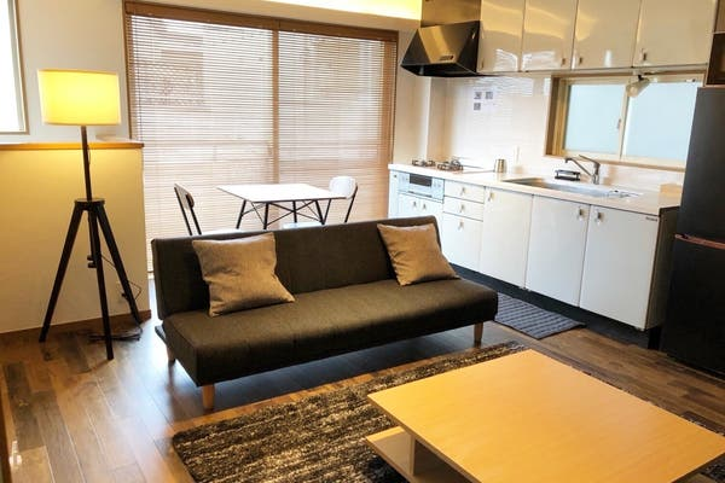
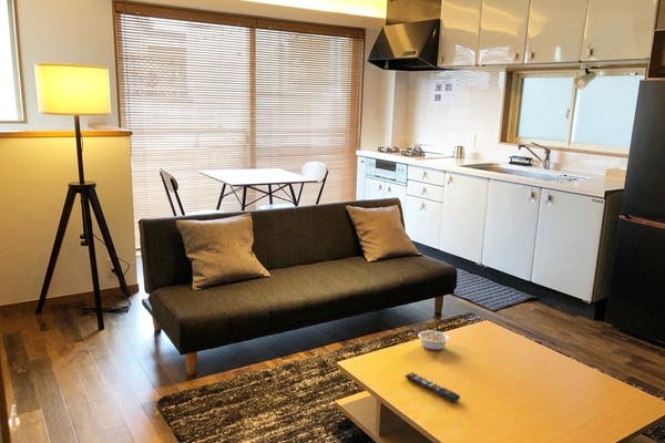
+ remote control (431, 387)
+ legume (431, 340)
